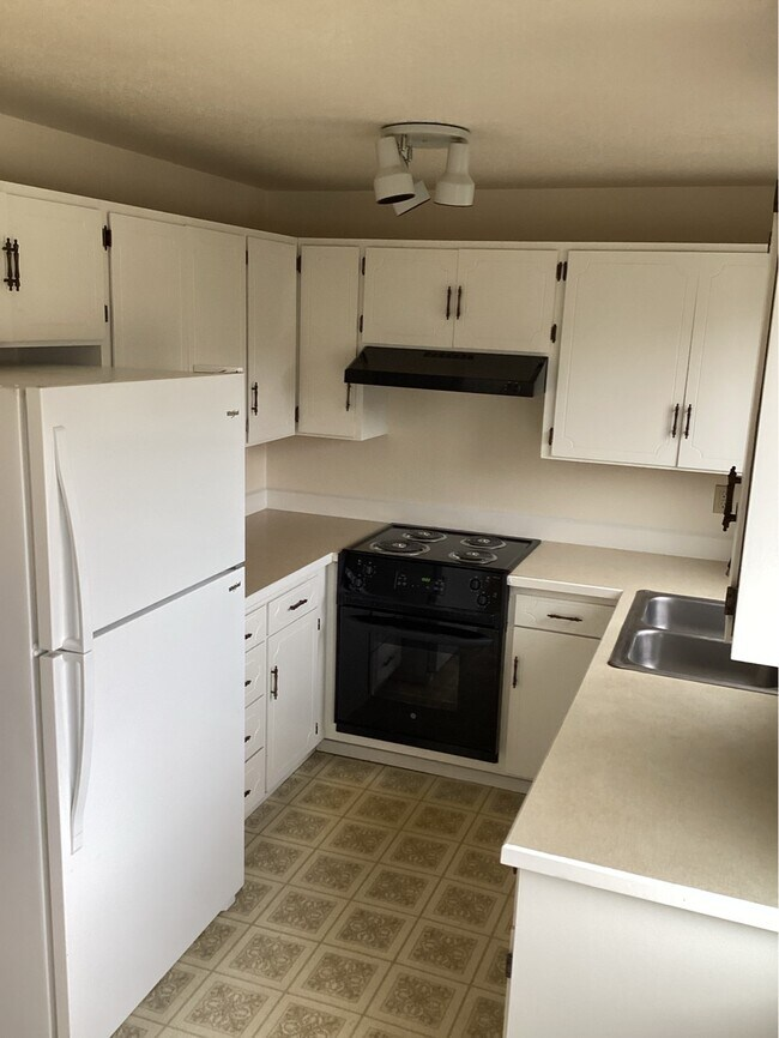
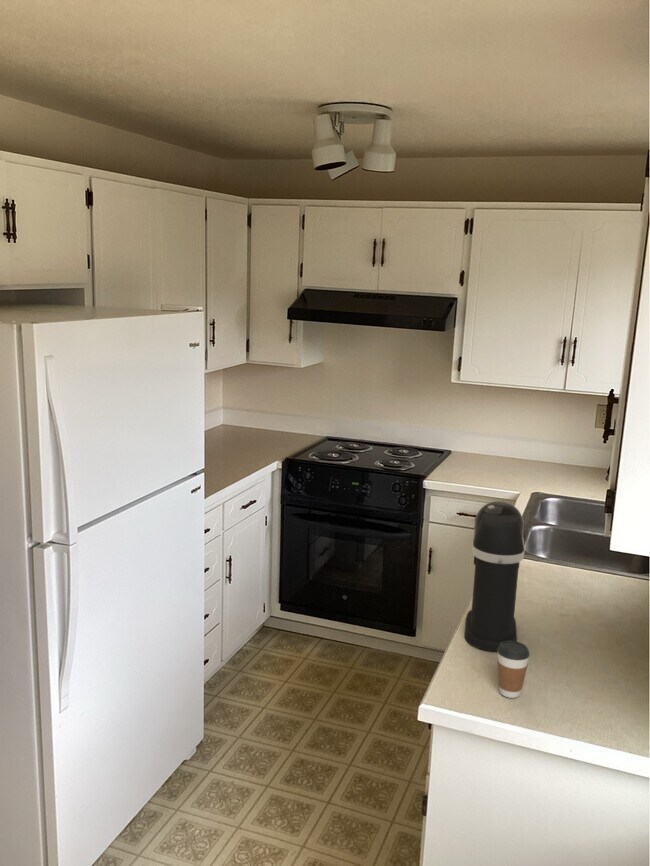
+ coffee cup (511, 669)
+ coffee maker (495, 570)
